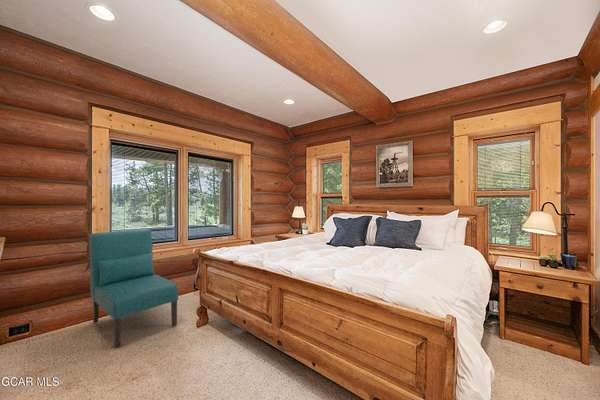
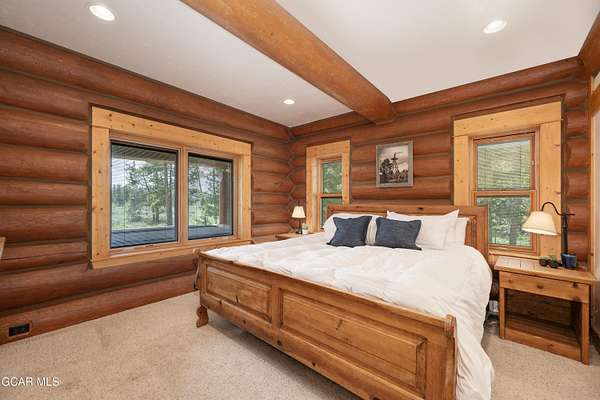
- chair (133, 278)
